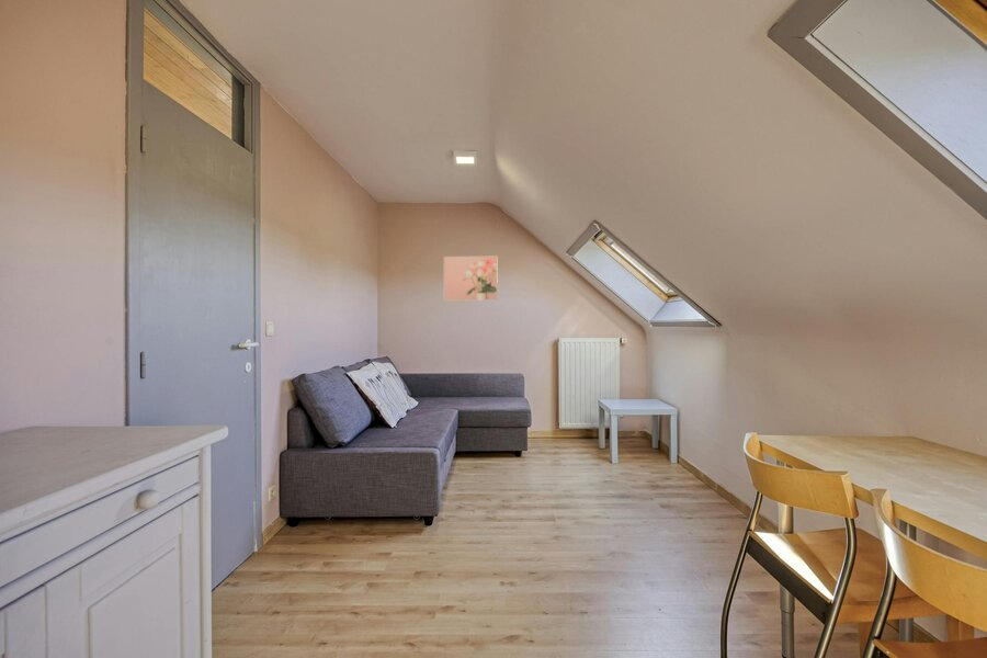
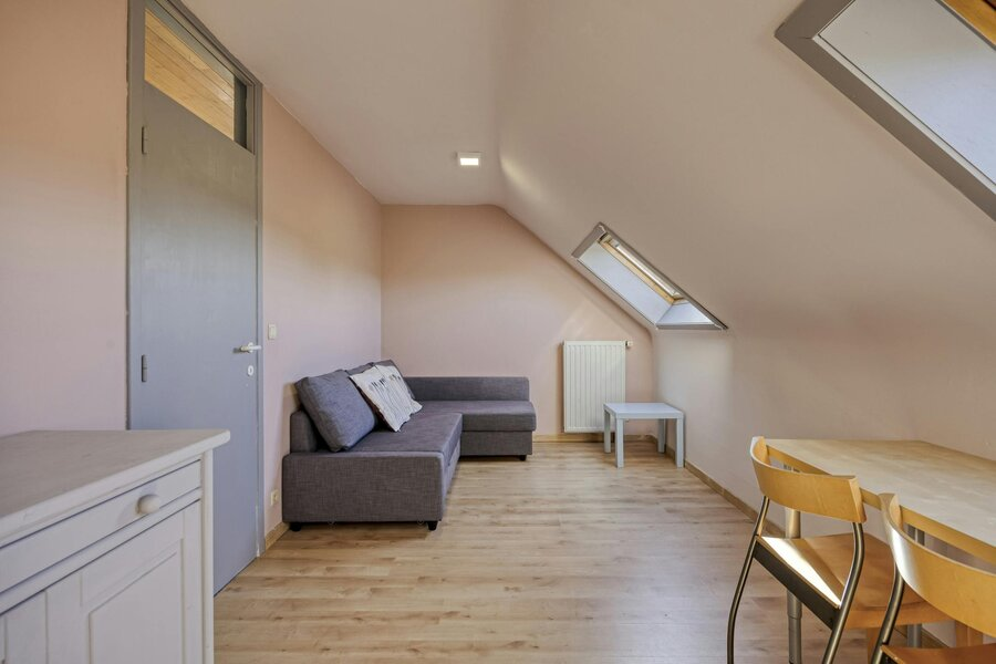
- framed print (470, 279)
